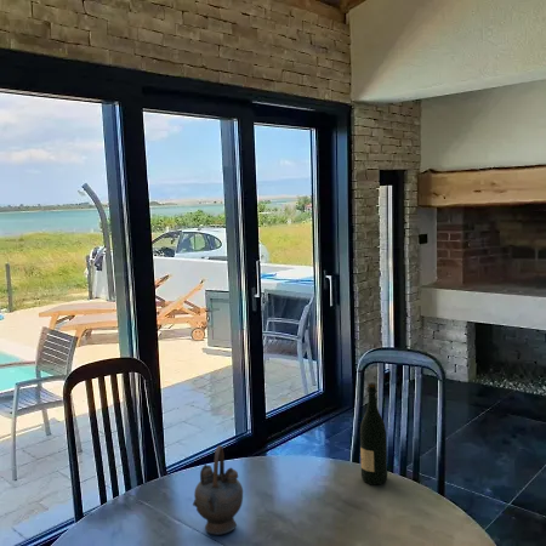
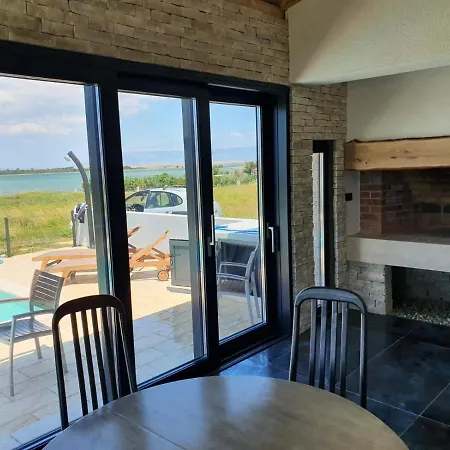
- teapot (216, 489)
- wine bottle (372, 431)
